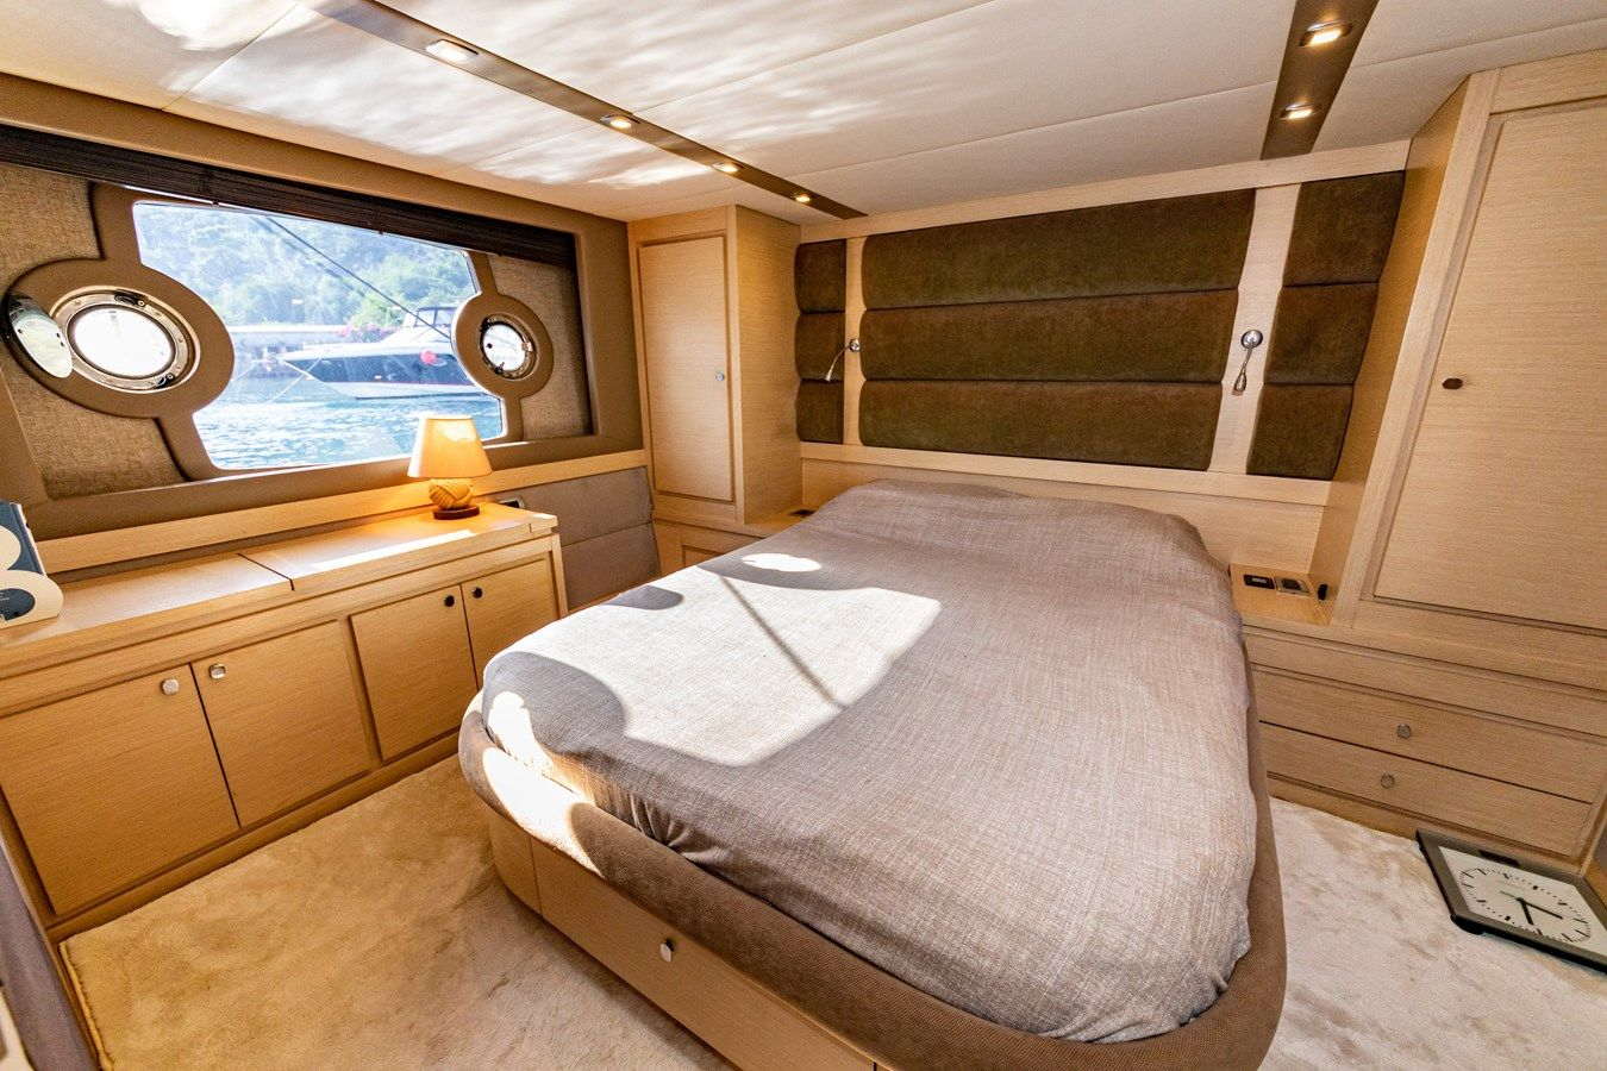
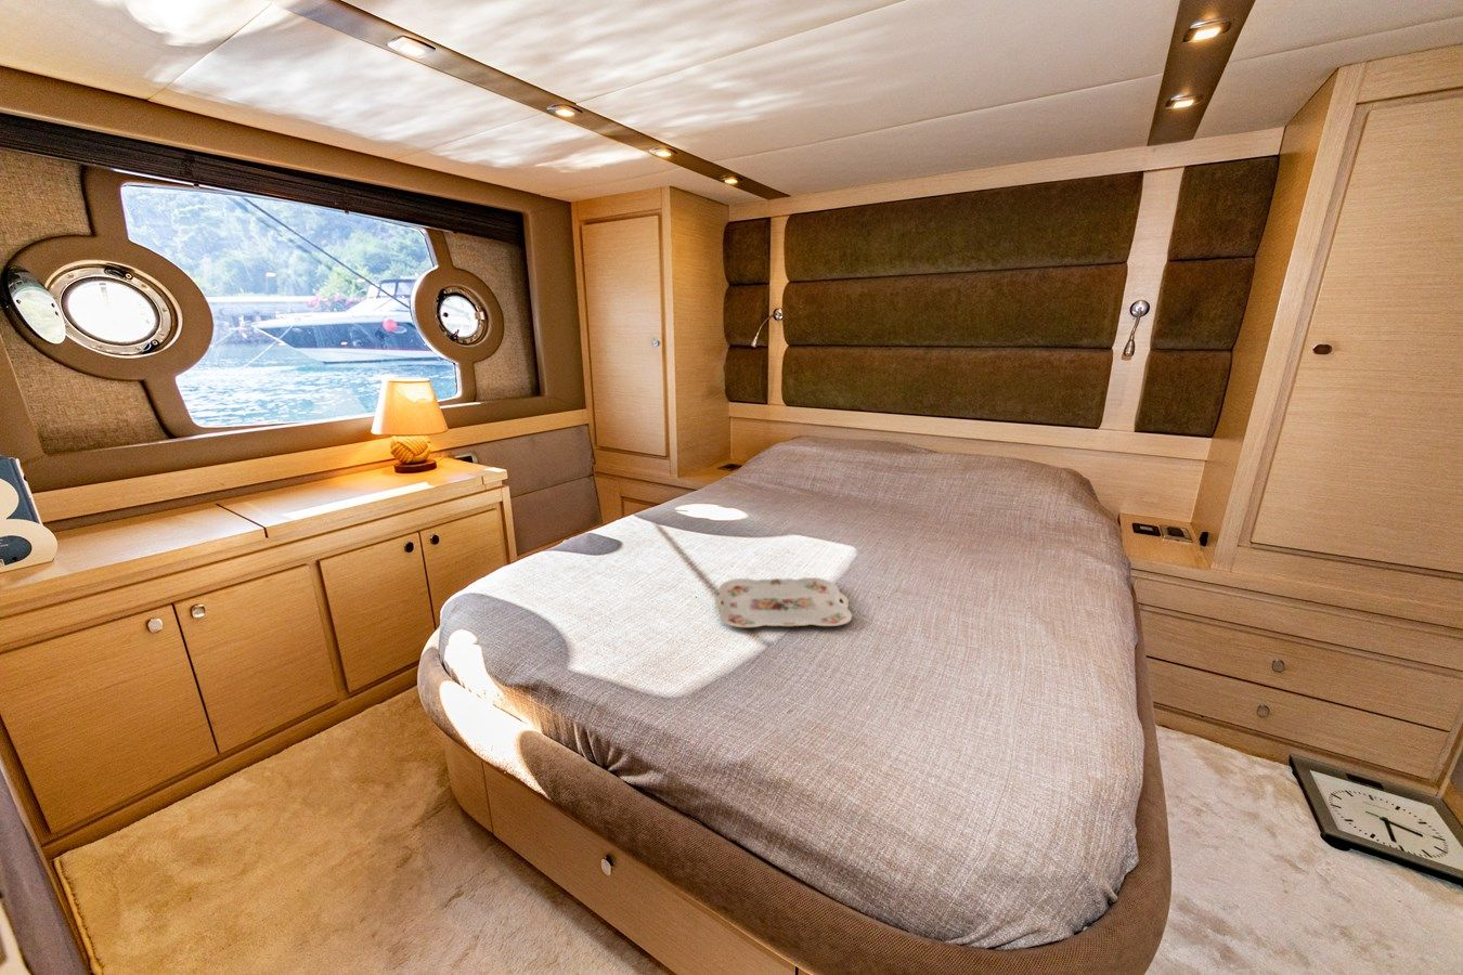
+ serving tray (782, 603)
